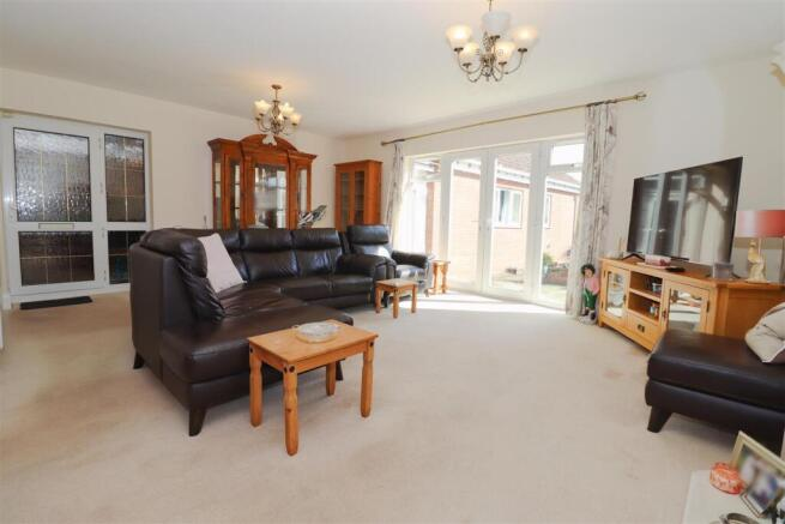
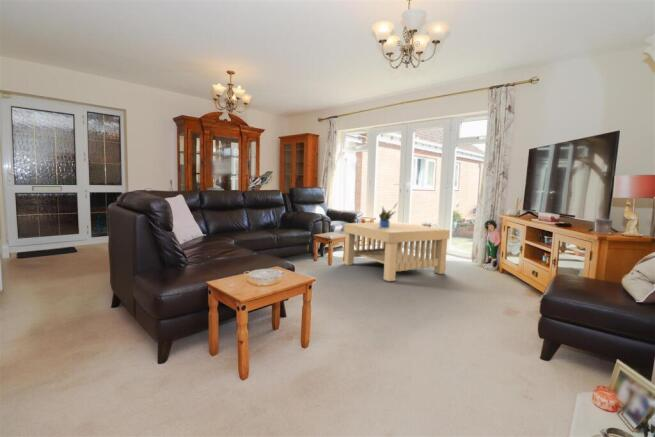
+ coffee table (393, 247)
+ potted plant (388, 214)
